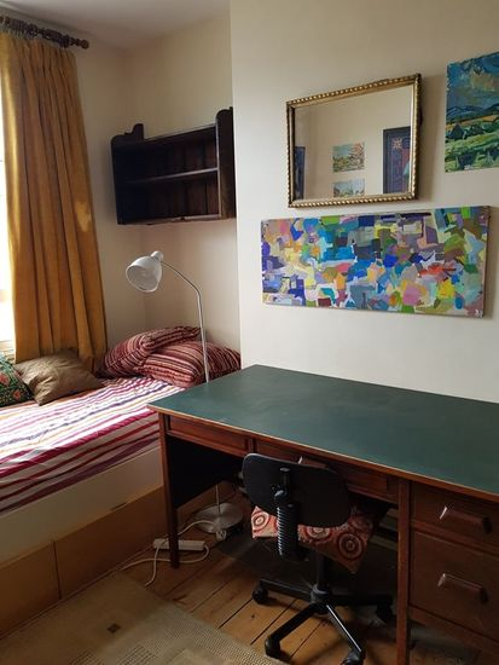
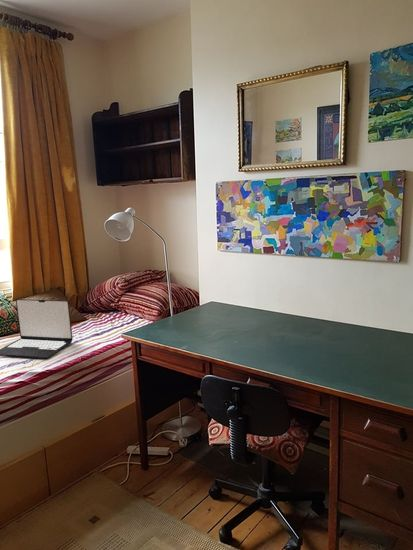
+ laptop (31, 327)
